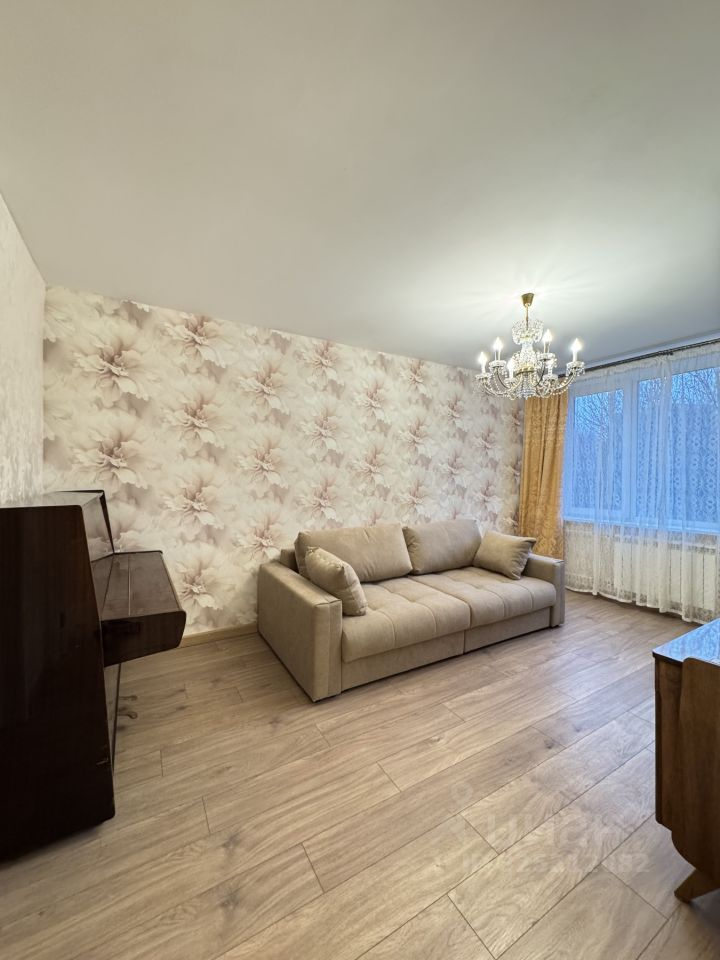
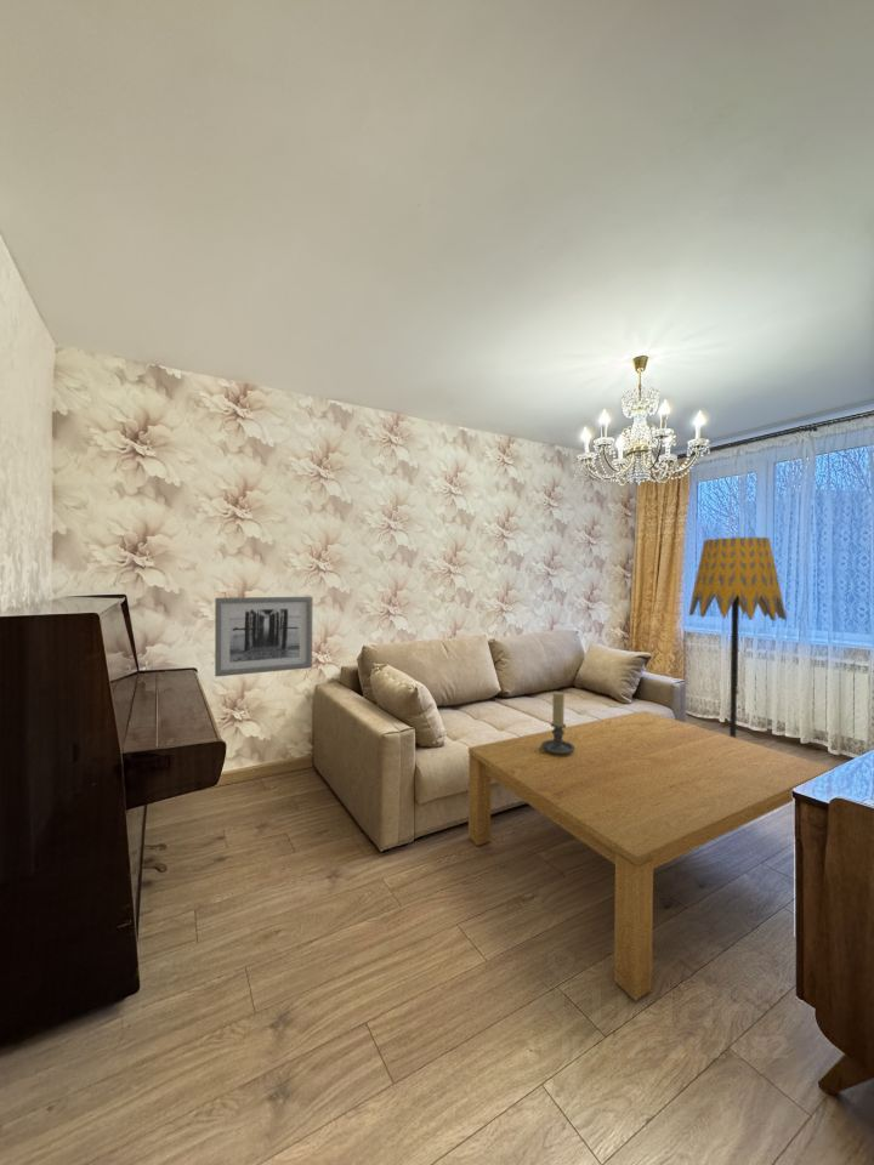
+ candle holder (555, 721)
+ floor lamp (733, 657)
+ coffee table (641, 803)
+ wall art (266, 633)
